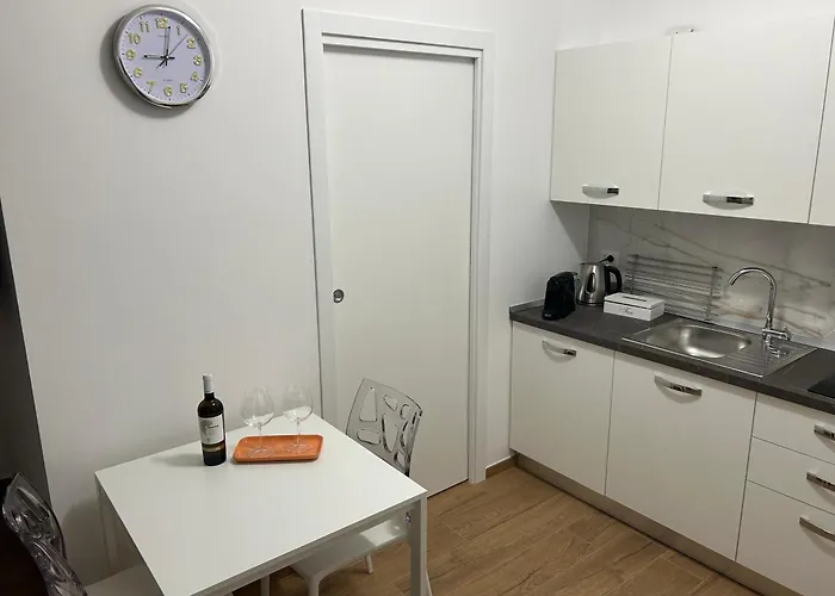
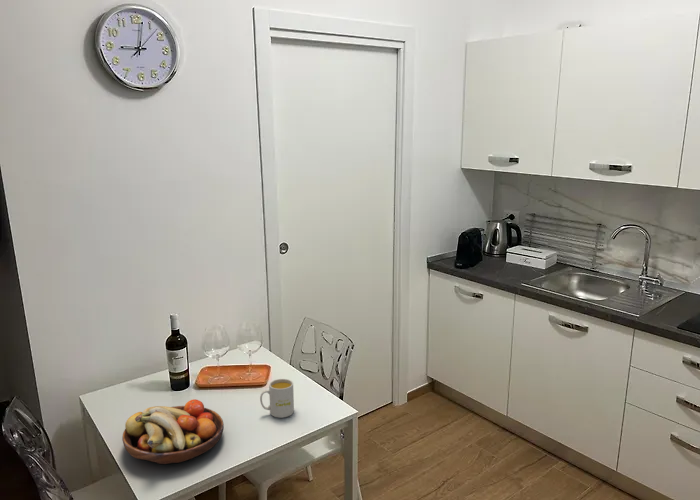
+ mug (276, 398)
+ fruit bowl (174, 424)
